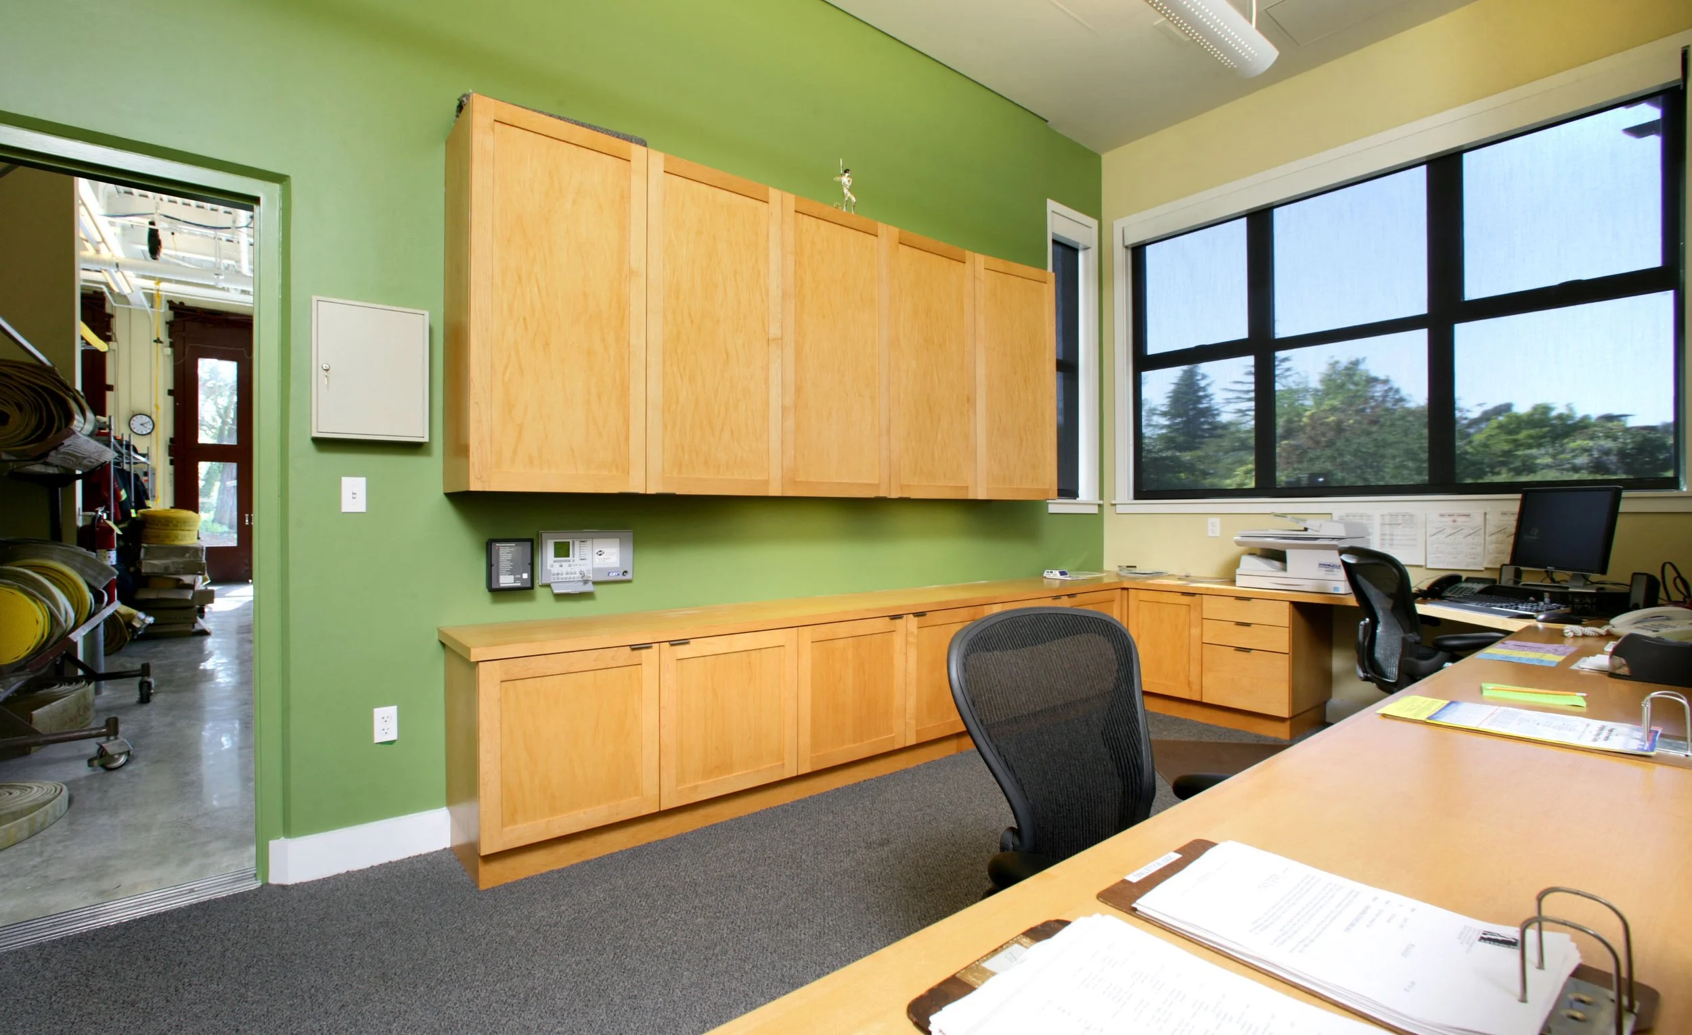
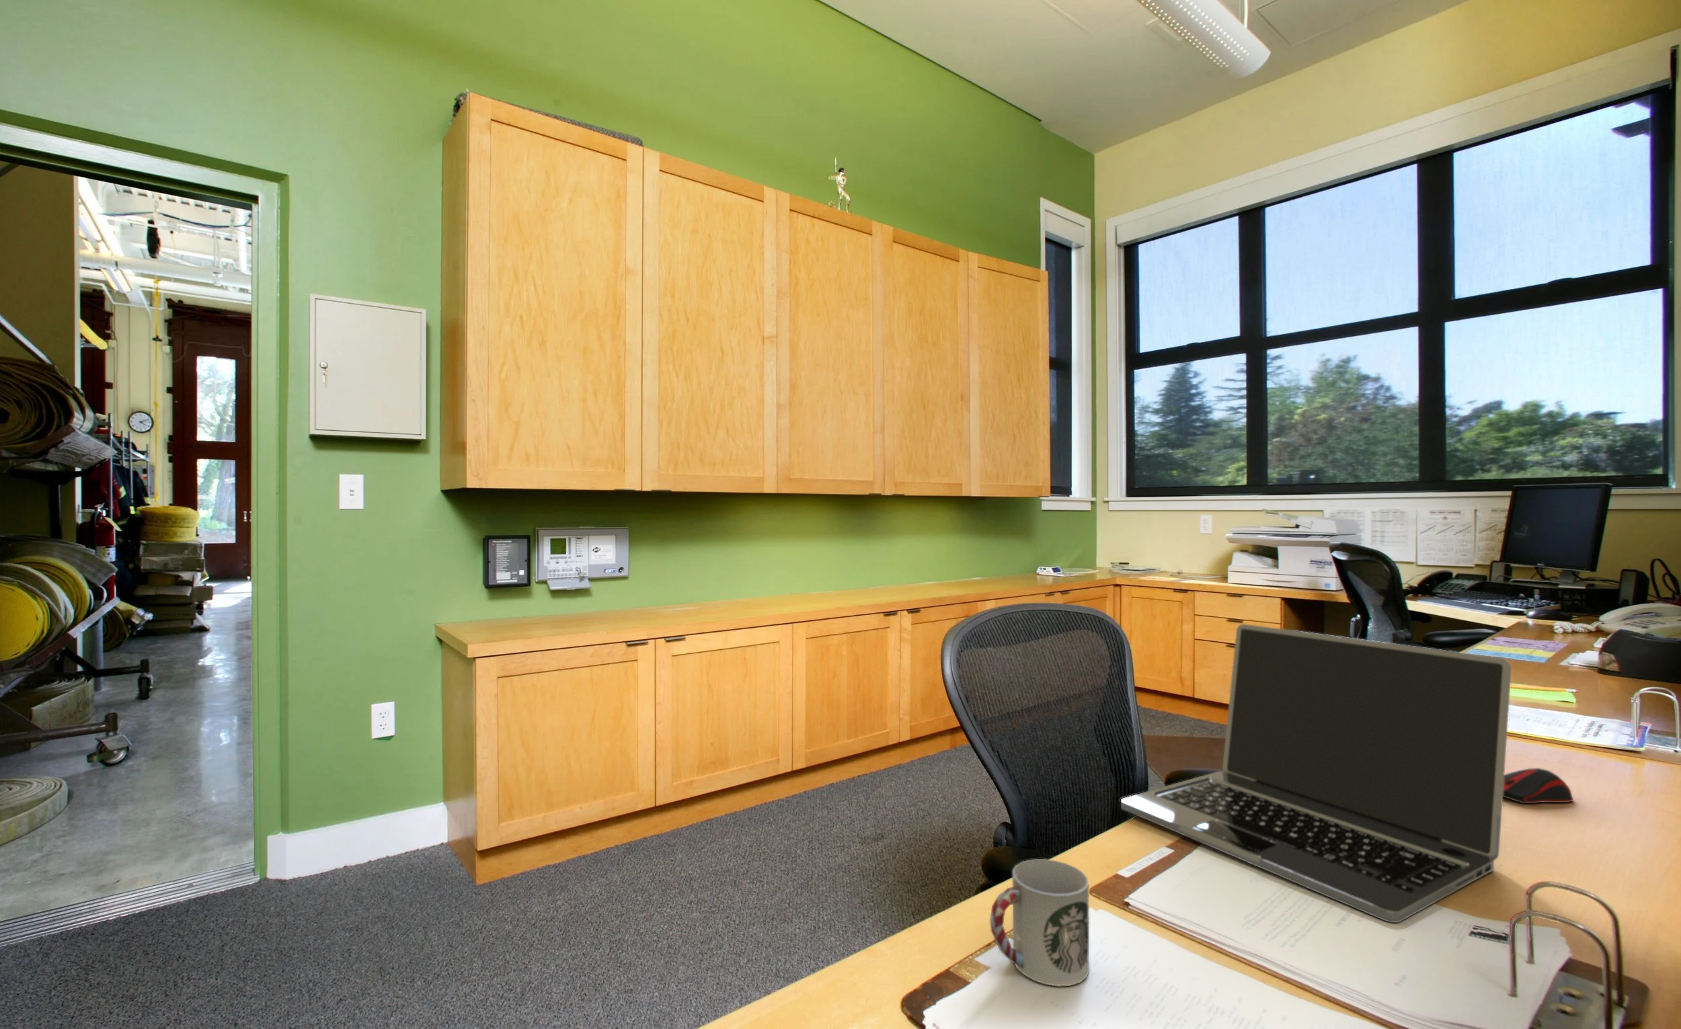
+ computer mouse (1530, 783)
+ laptop (1298, 740)
+ cup (1037, 923)
